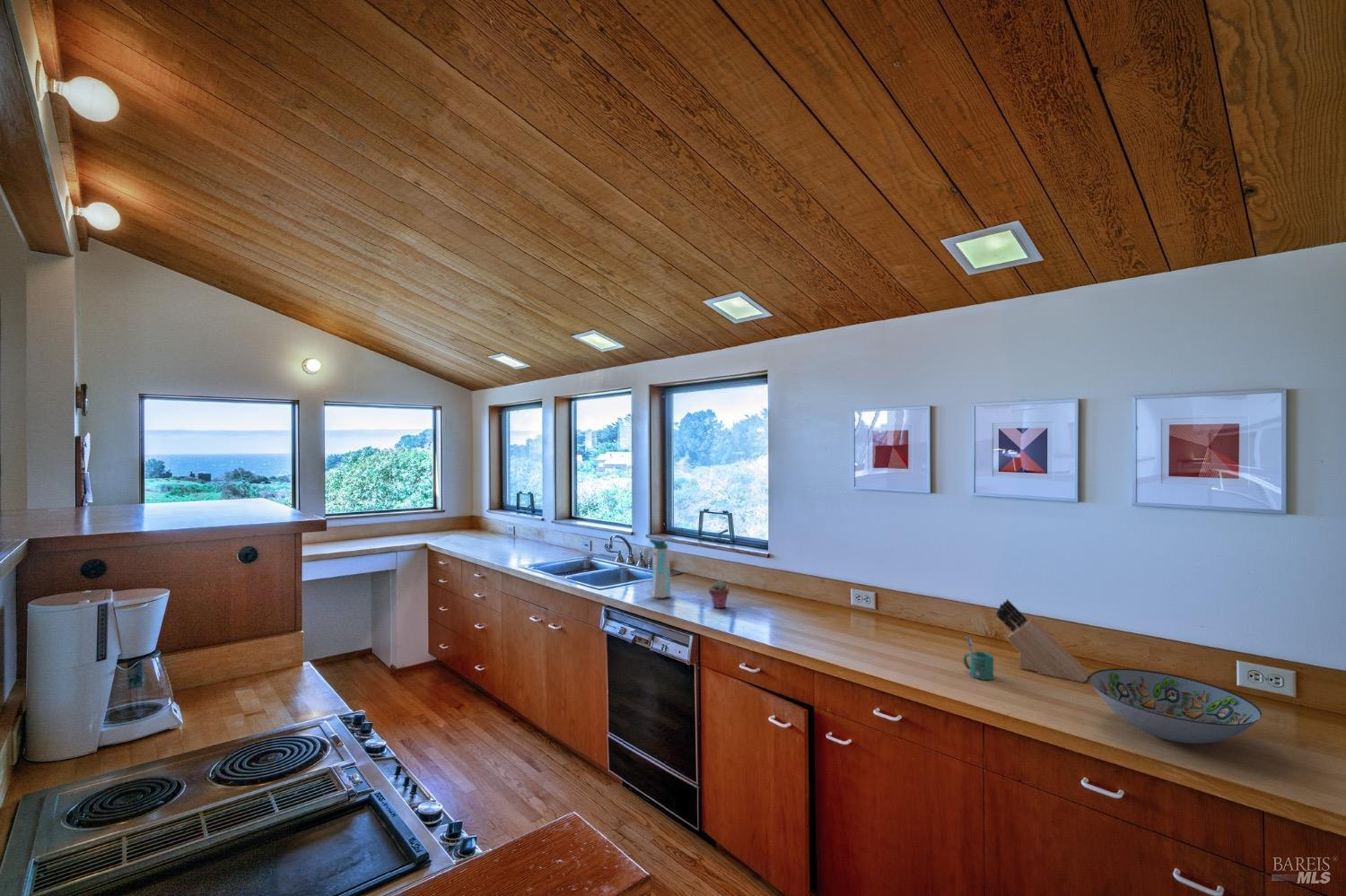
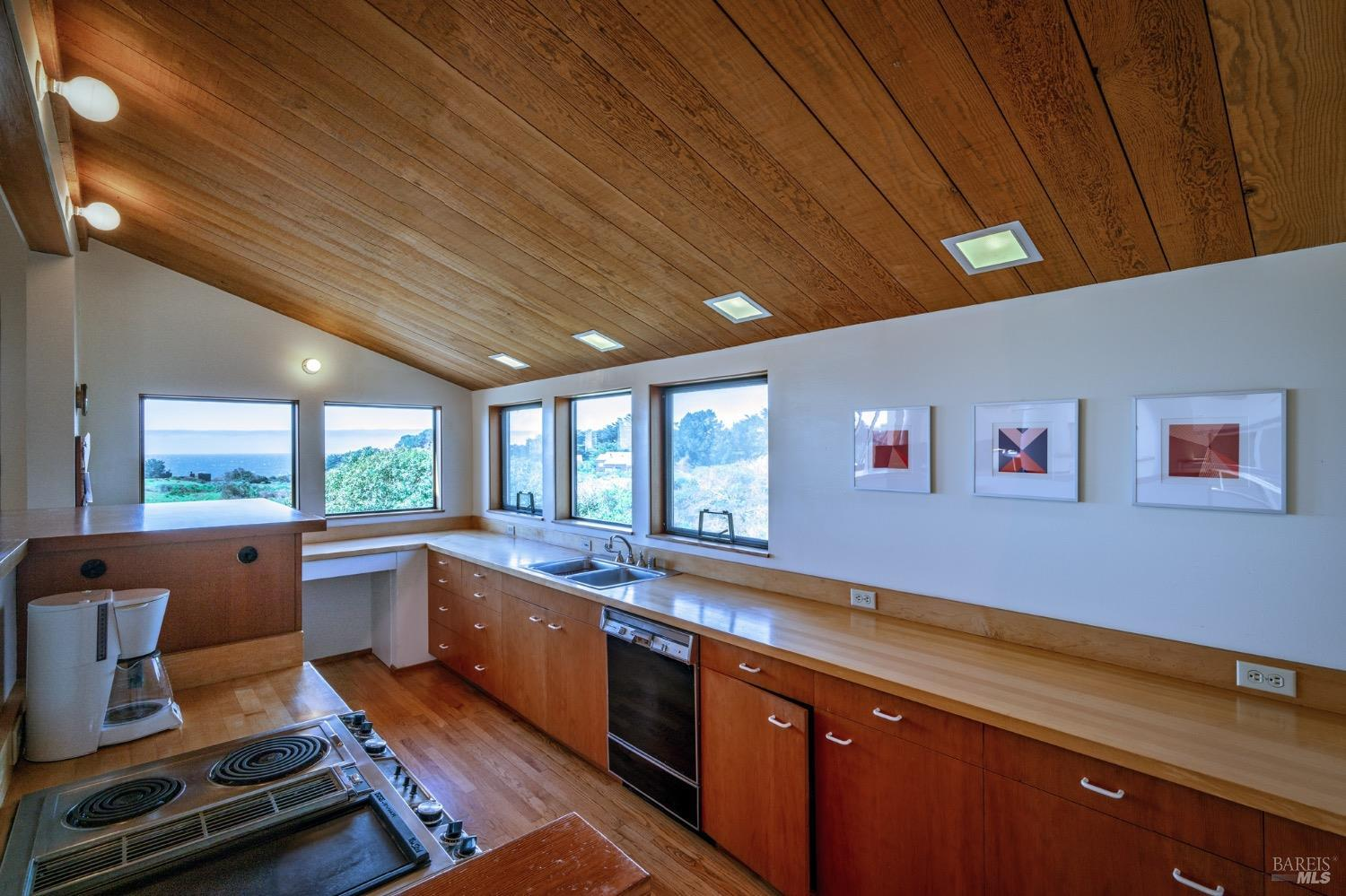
- potted succulent (719, 593)
- mug (977, 655)
- water bottle (660, 568)
- decorative bowl (1169, 713)
- knife block (1040, 638)
